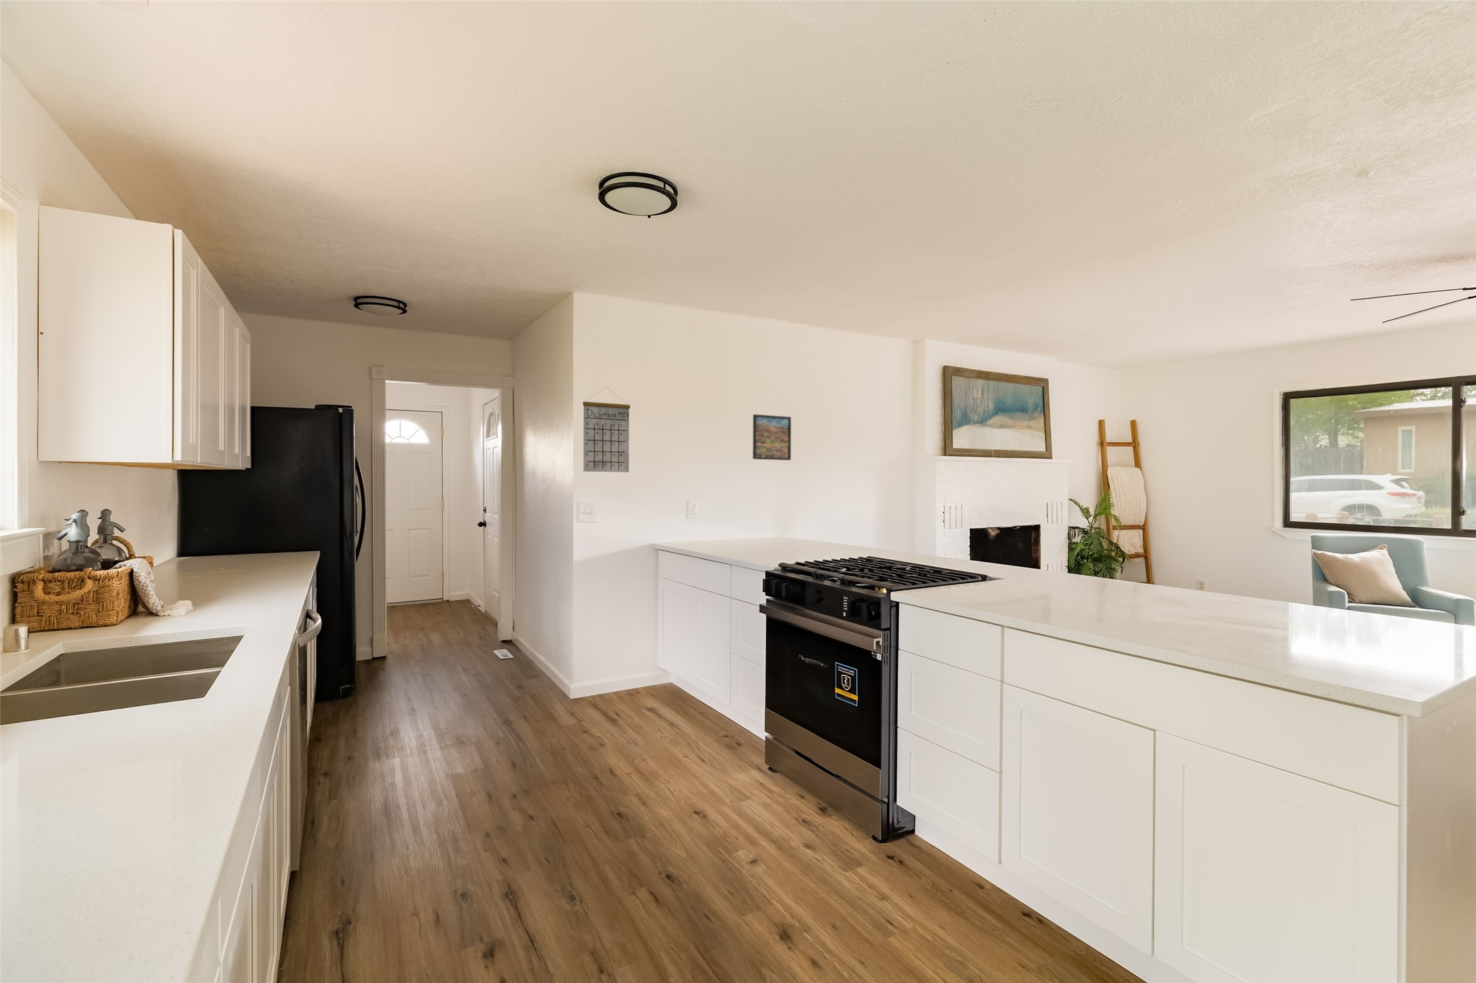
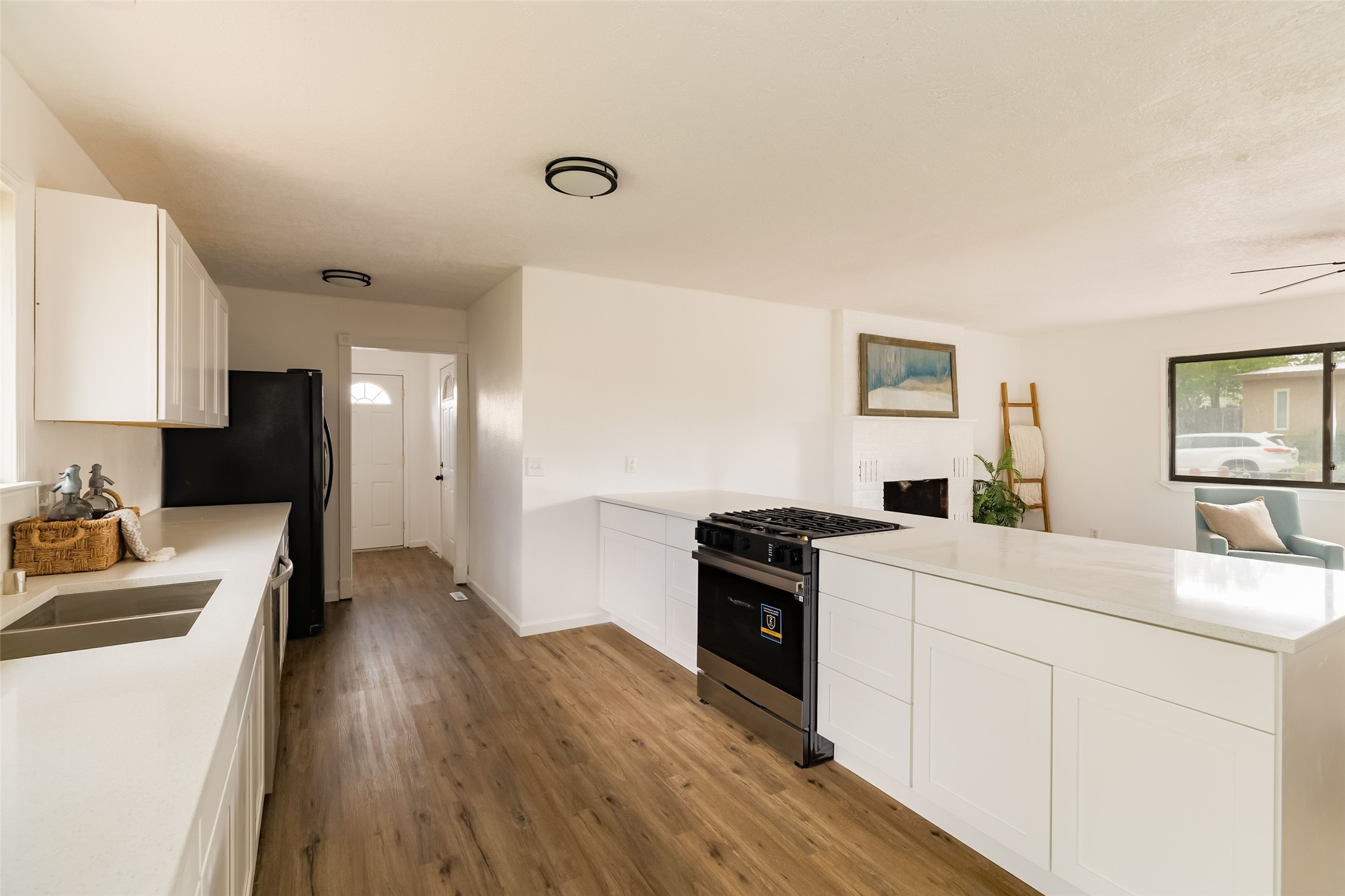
- calendar (607, 429)
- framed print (771, 437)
